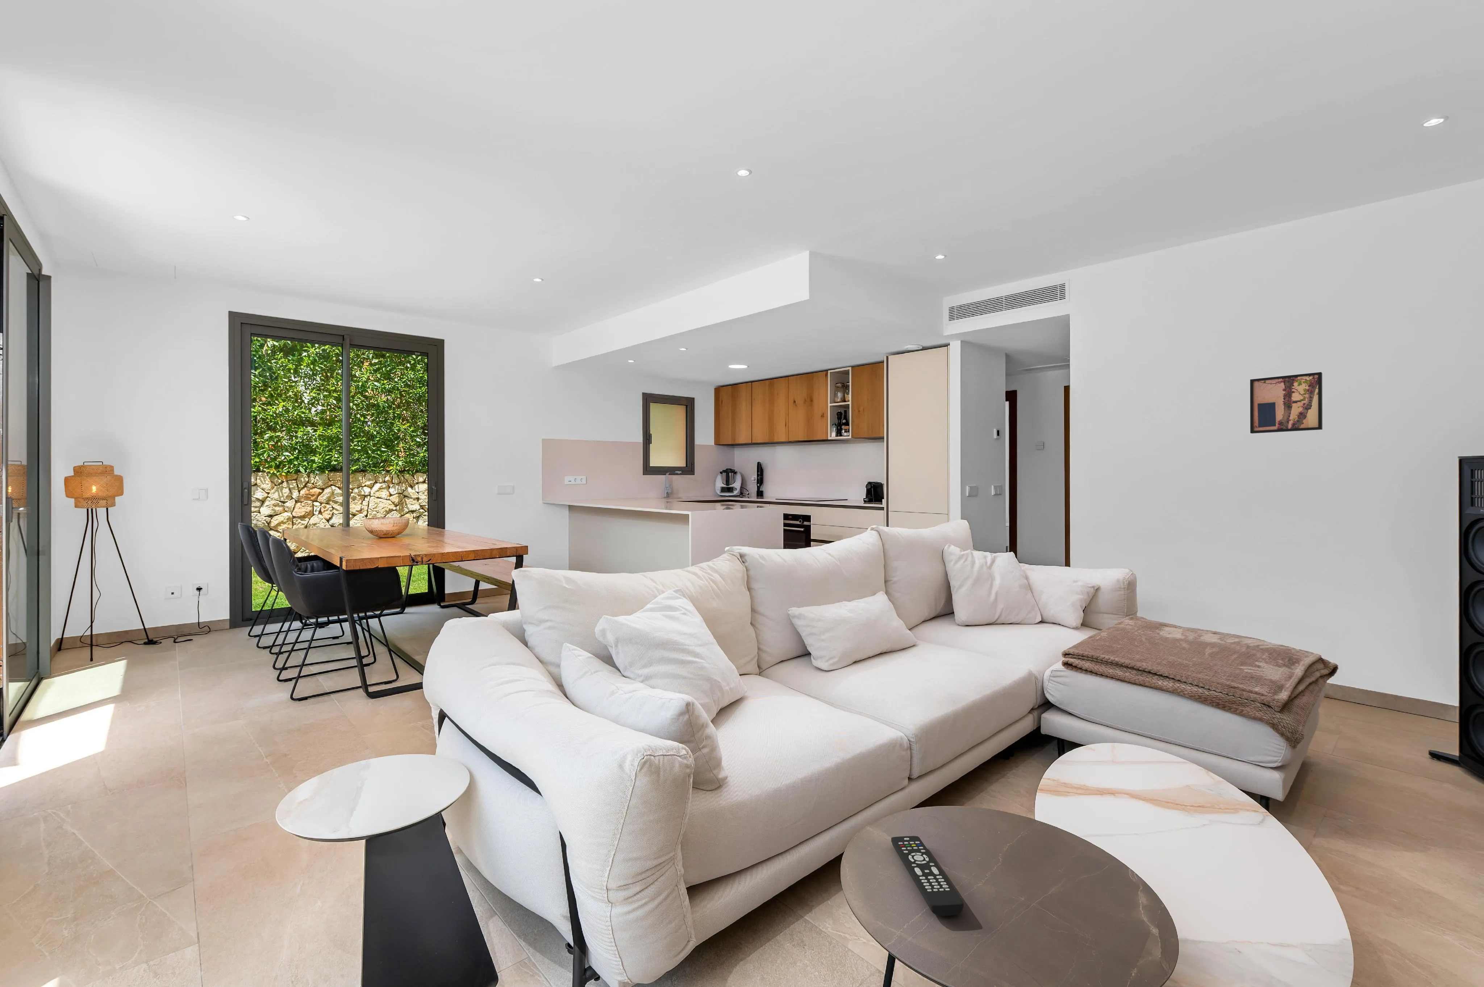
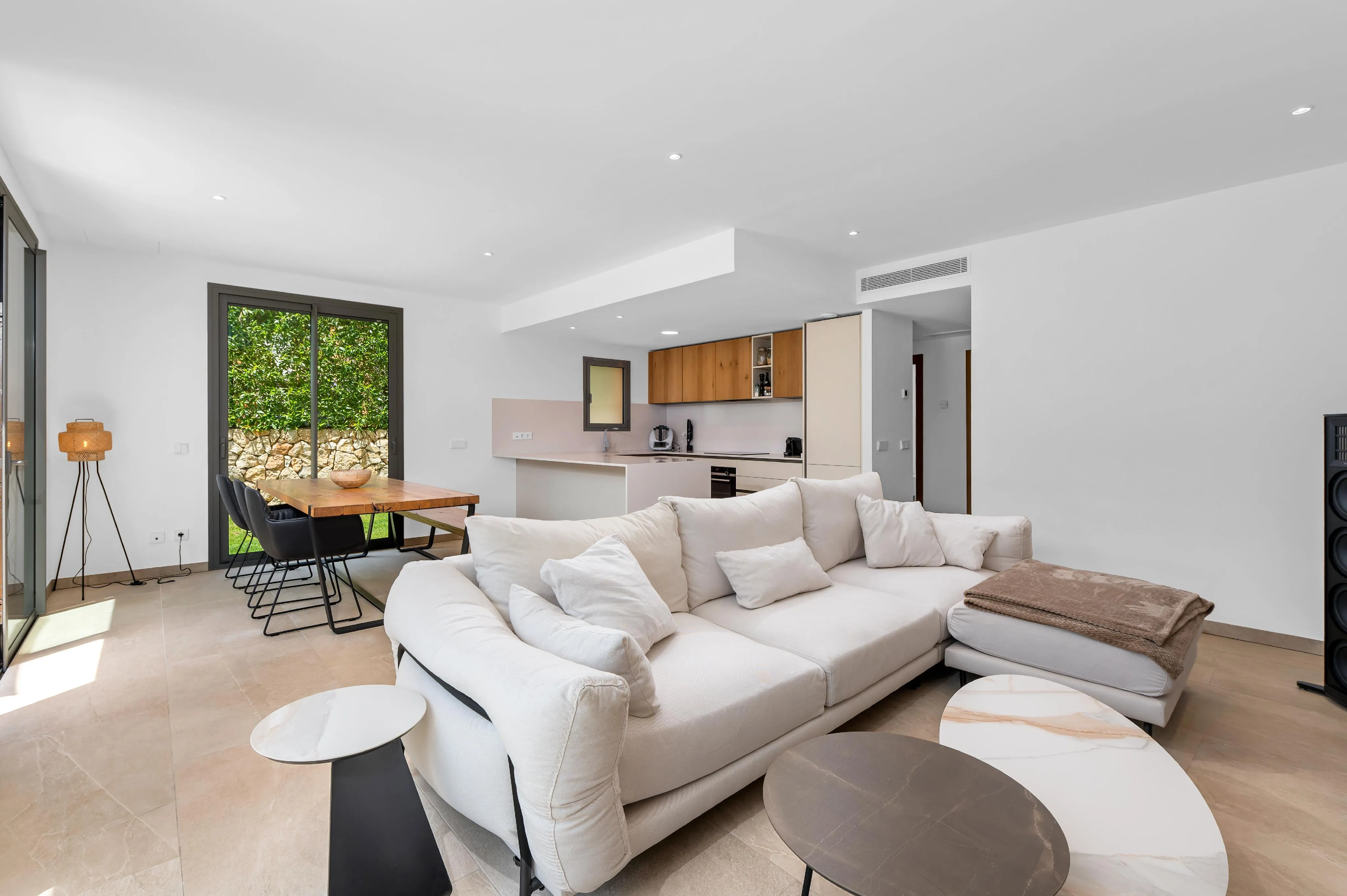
- remote control (924, 872)
- wall art (1285, 403)
